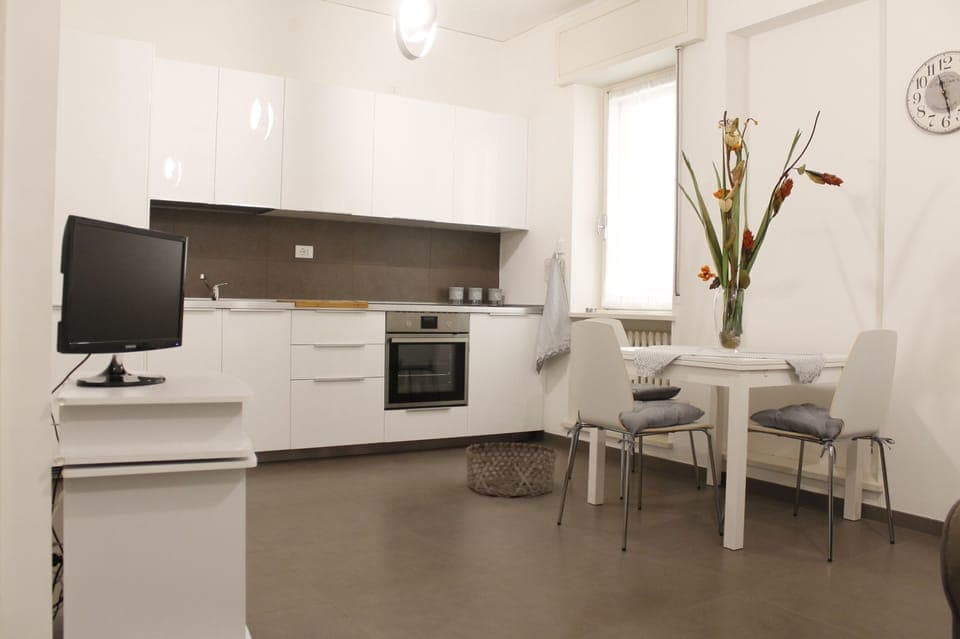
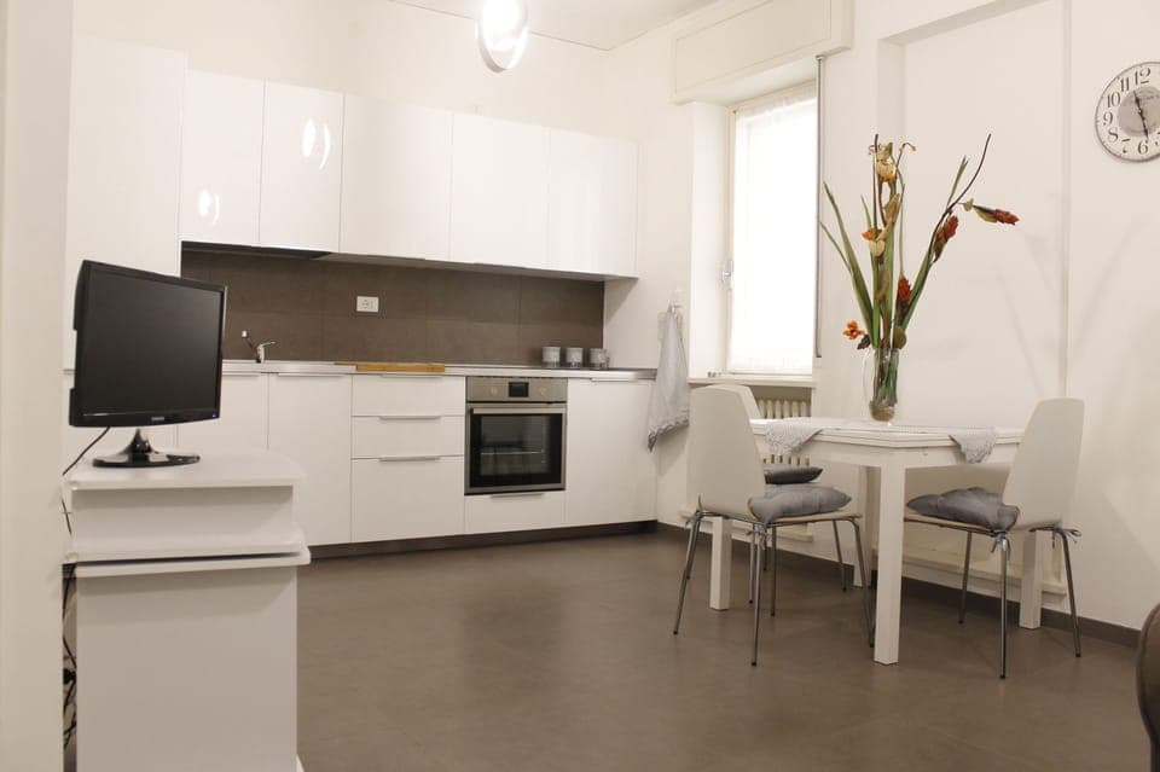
- basket (511, 468)
